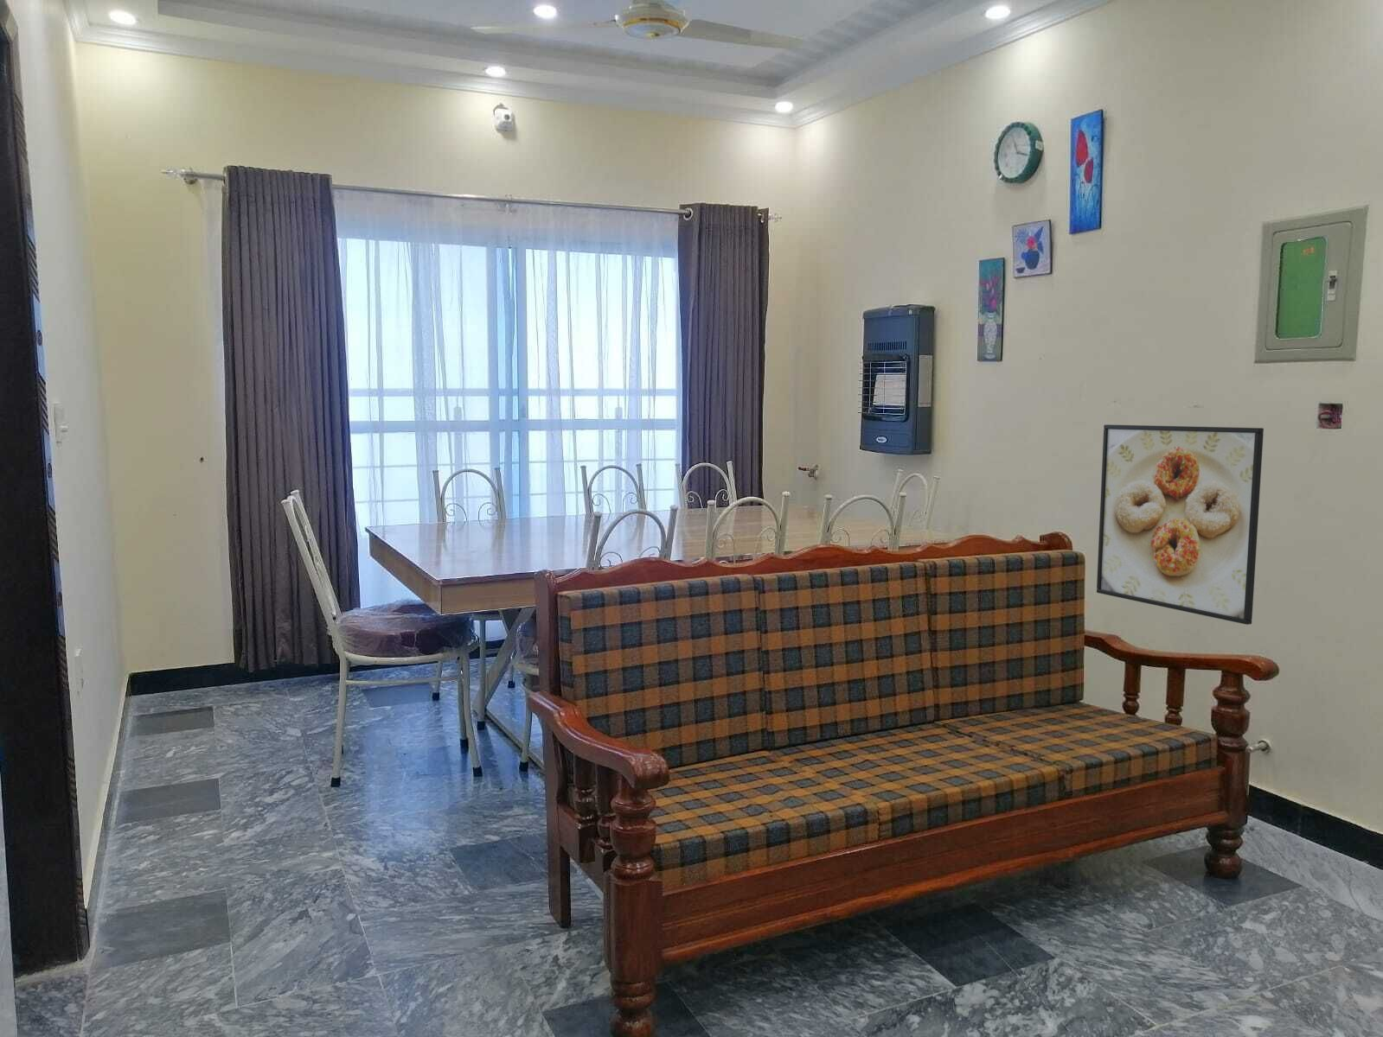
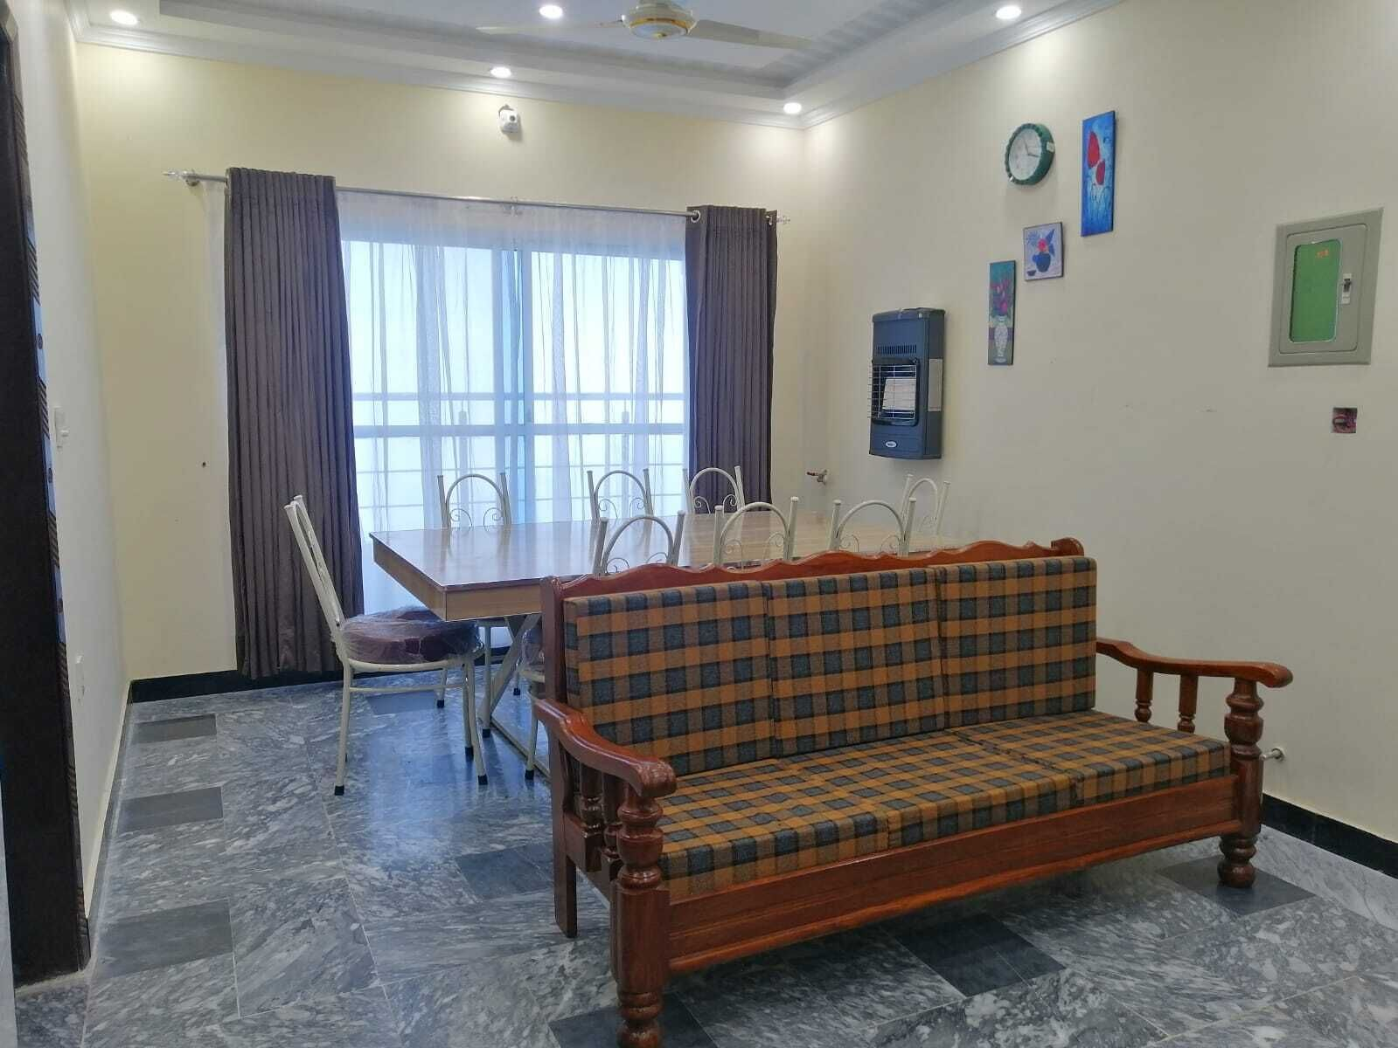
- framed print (1172, 517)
